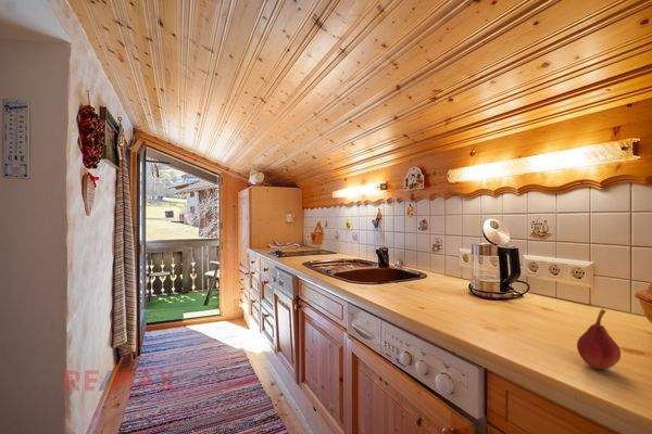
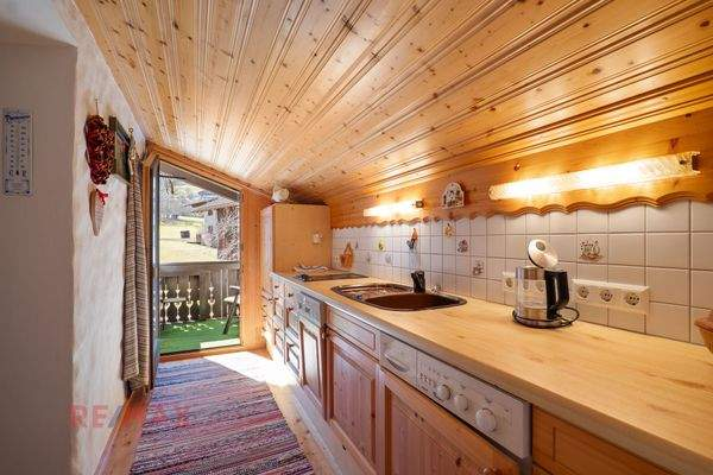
- fruit (598, 337)
